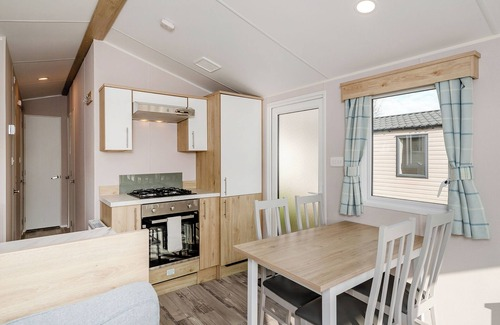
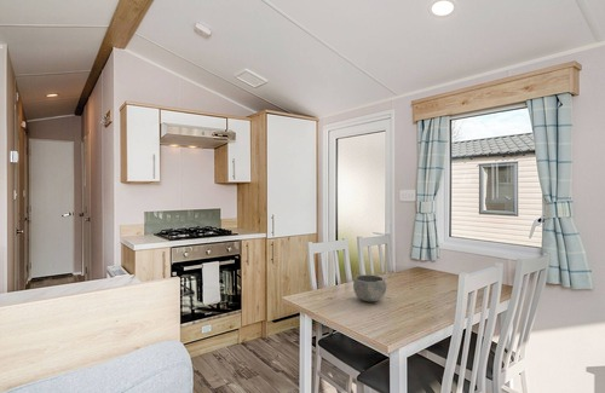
+ bowl (369, 289)
